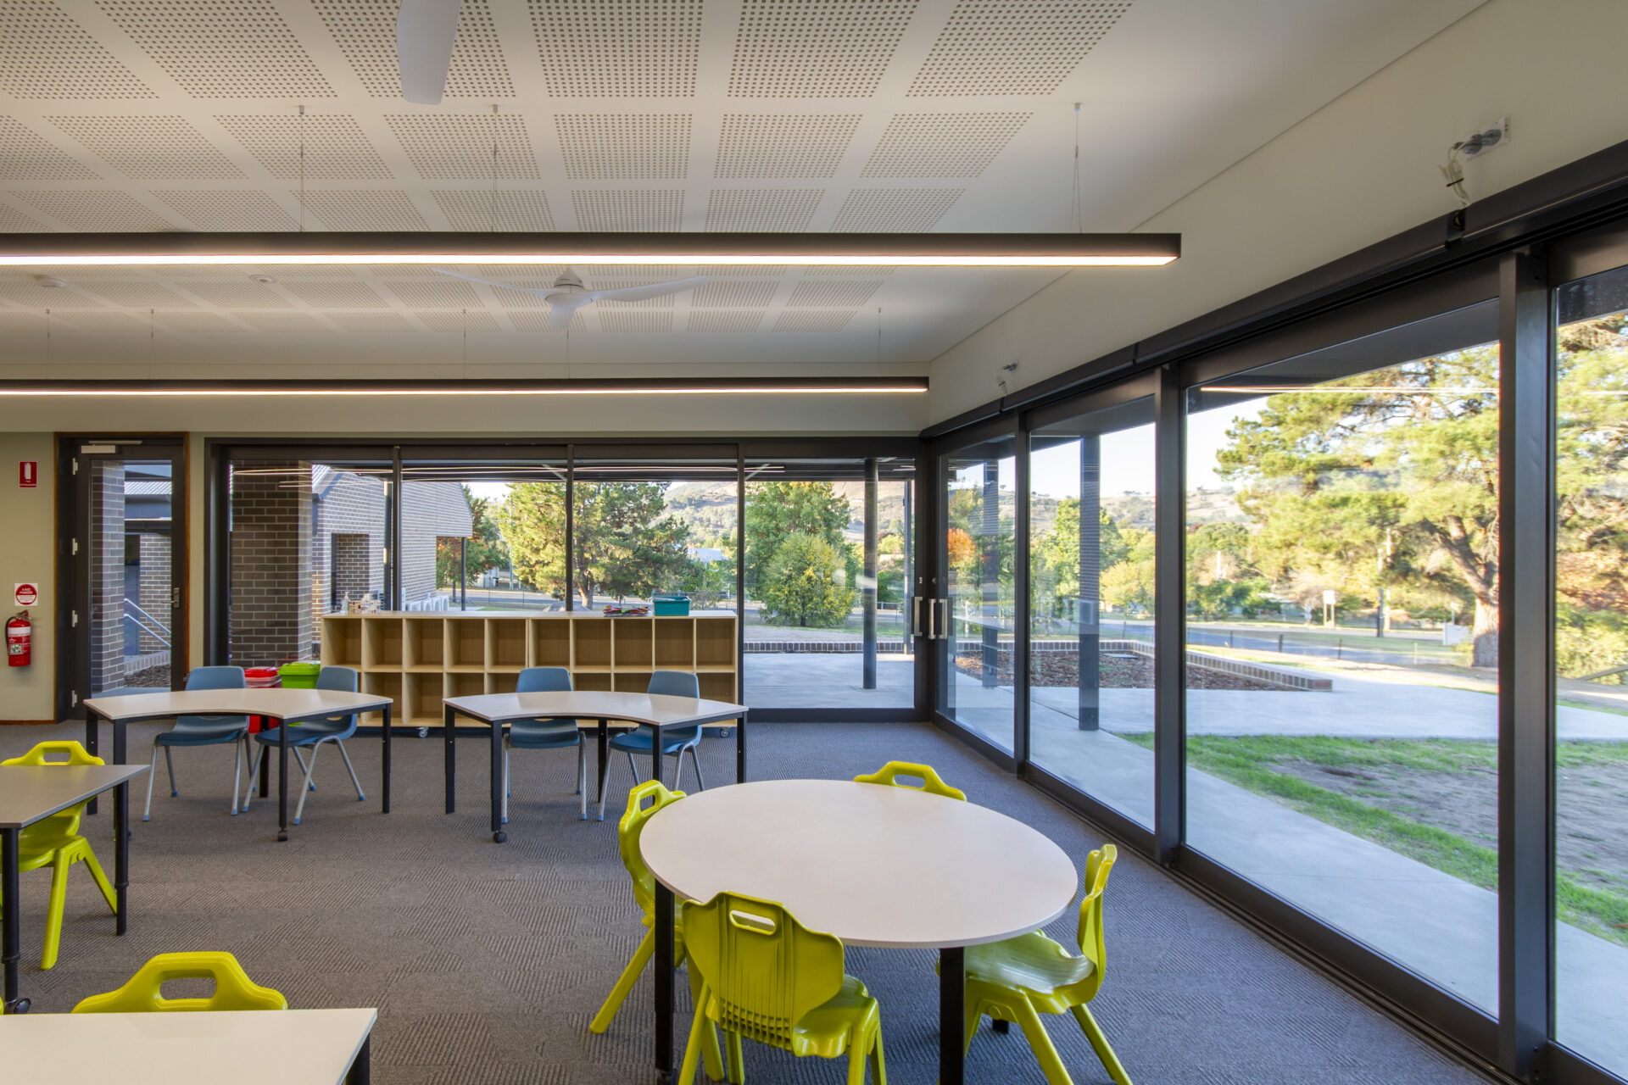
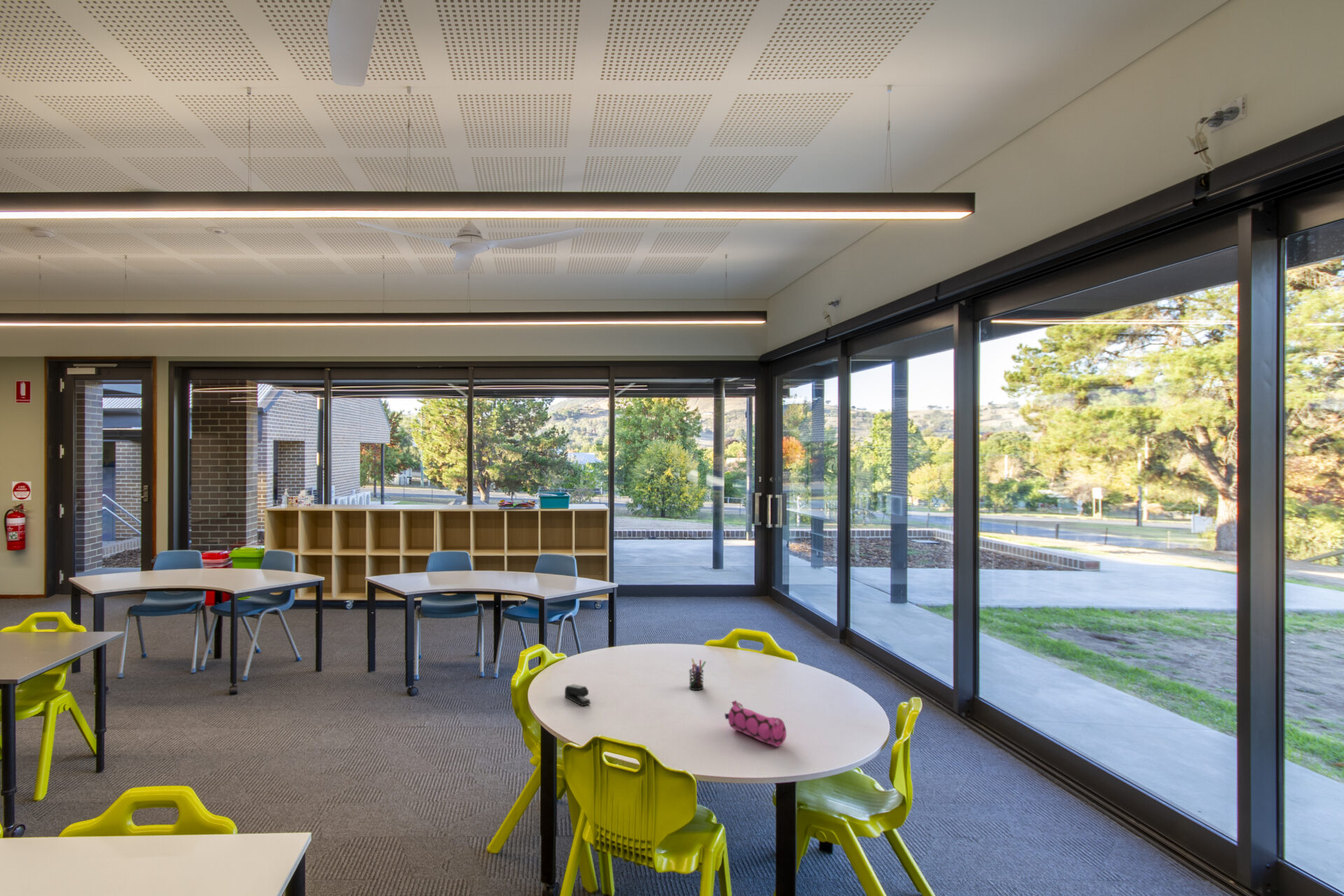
+ stapler (577, 692)
+ pen holder (698, 673)
+ pencil case (756, 722)
